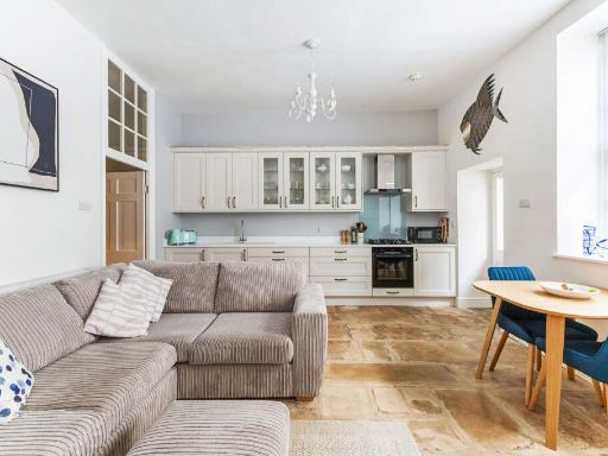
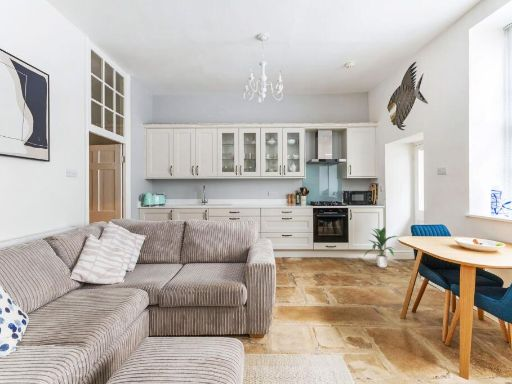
+ indoor plant (380, 245)
